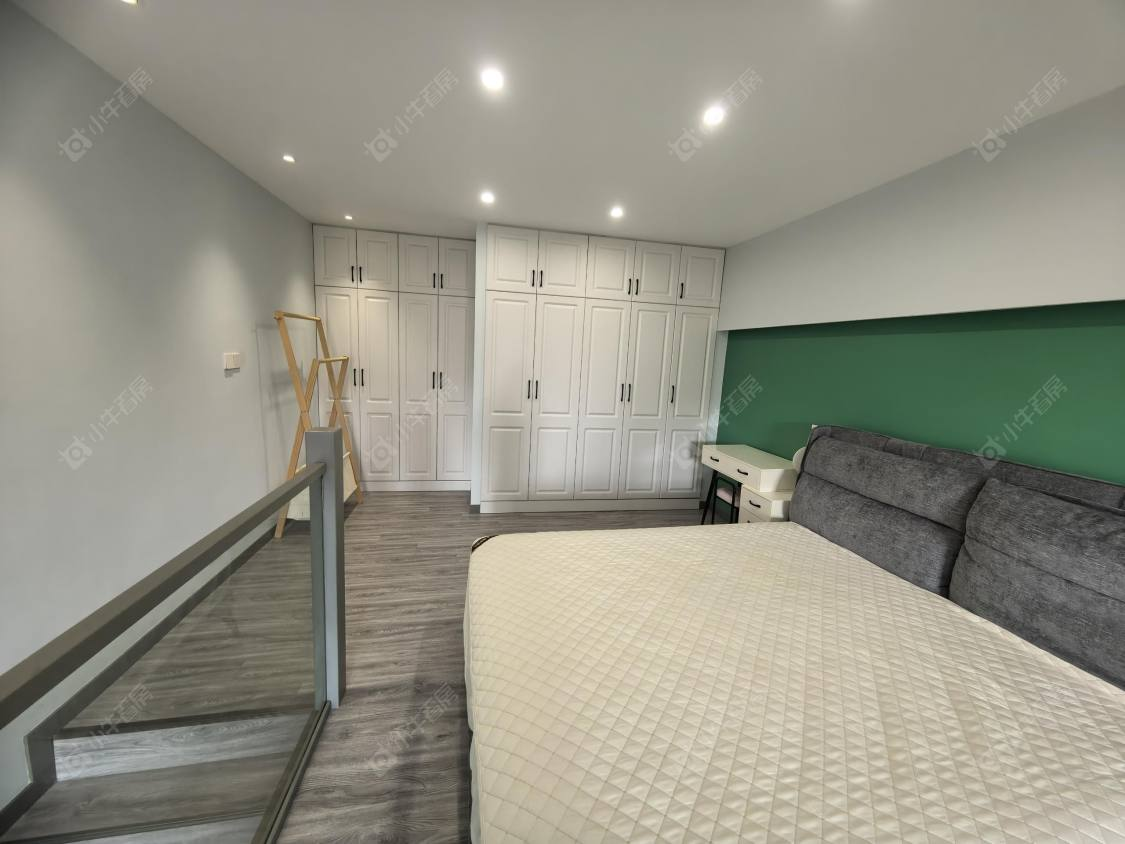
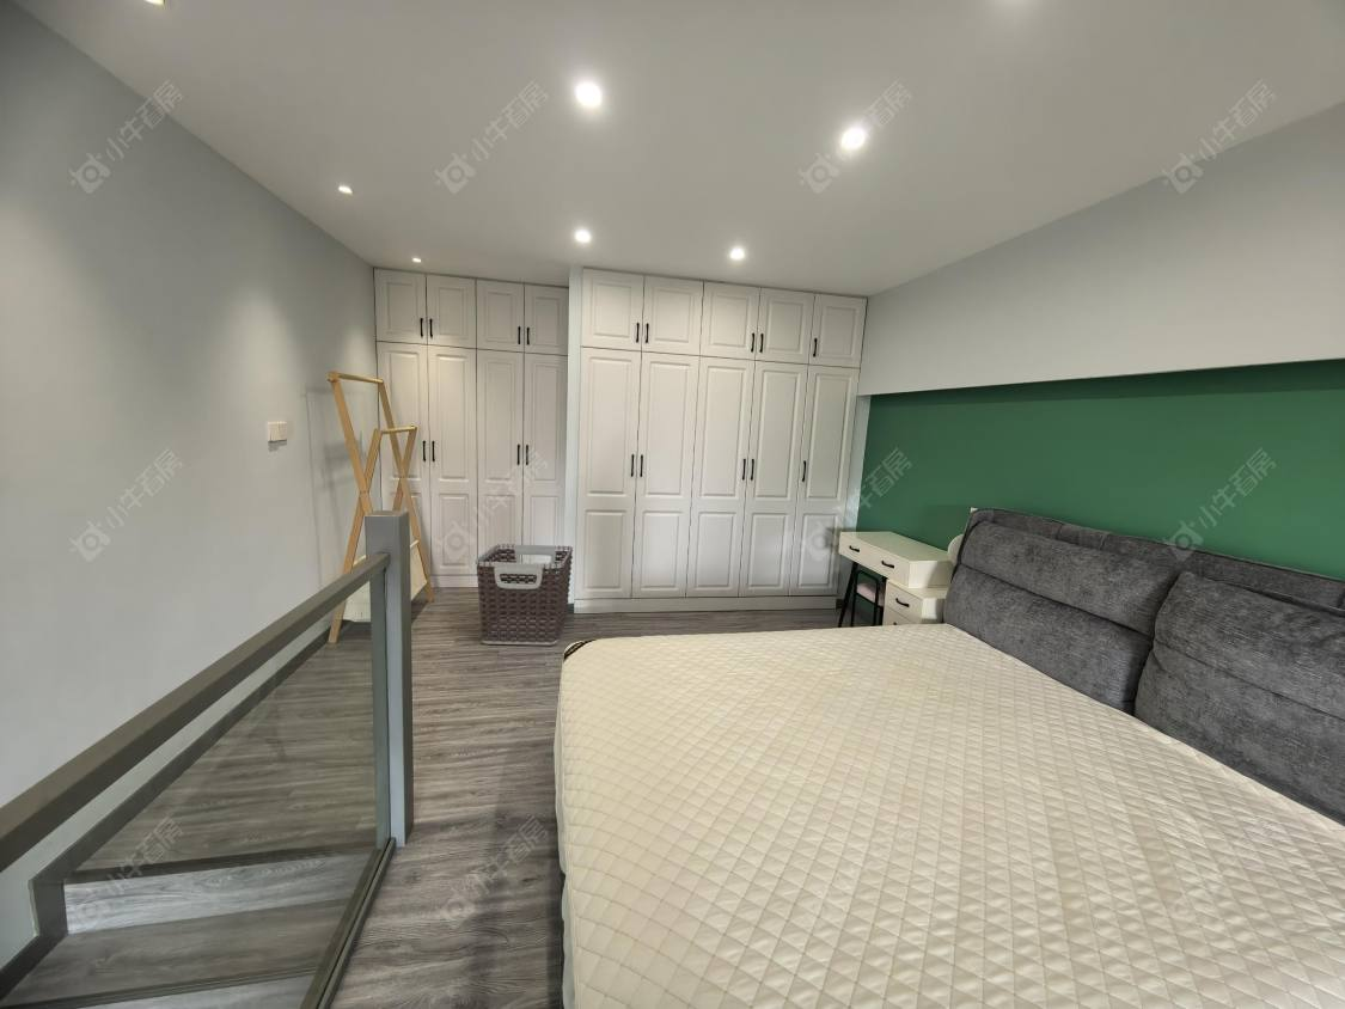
+ clothes hamper (526, 592)
